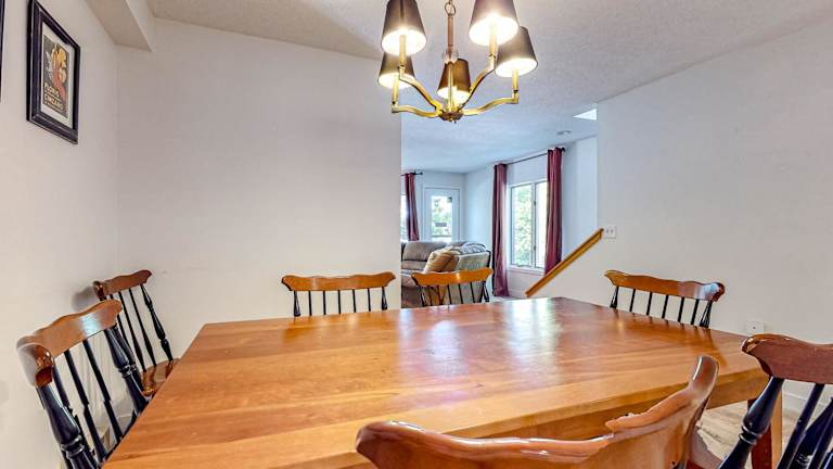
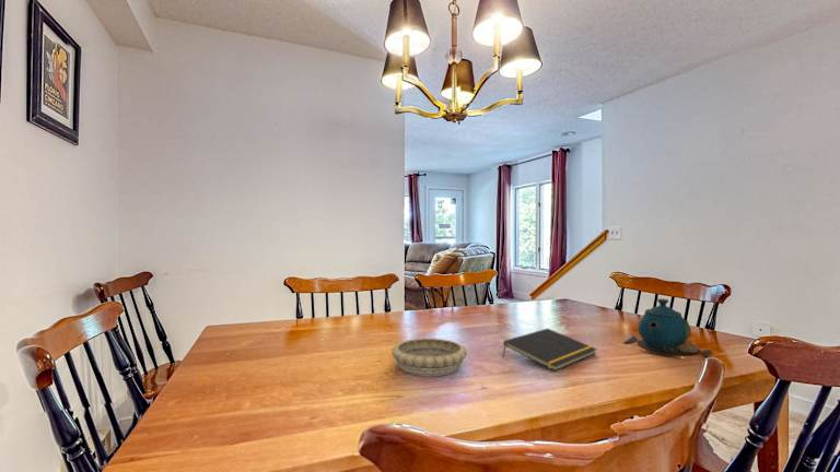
+ decorative bowl (429, 355)
+ notepad (550, 346)
+ teapot (666, 322)
